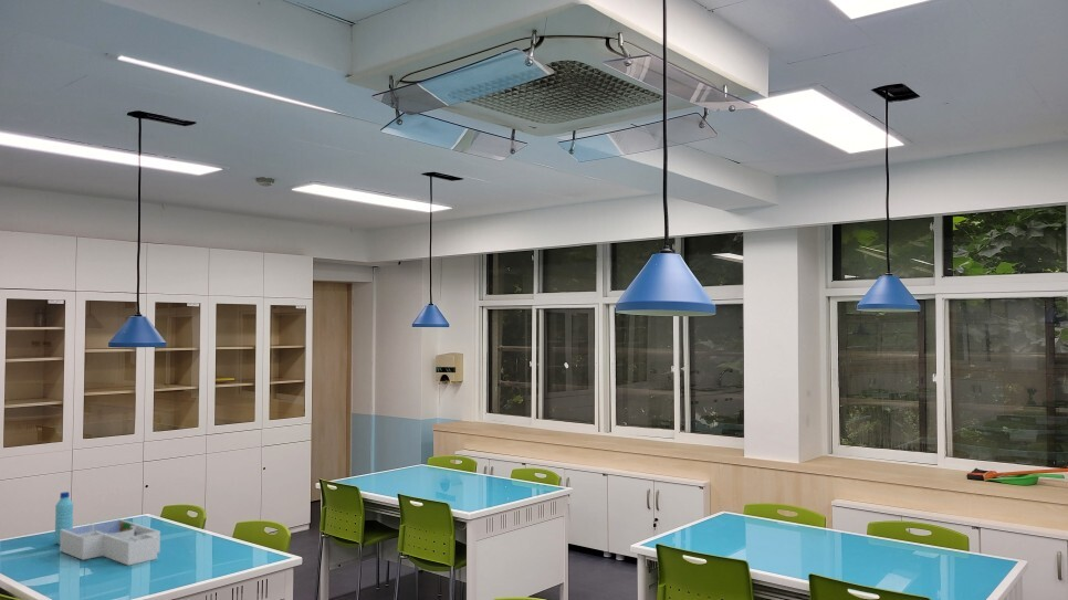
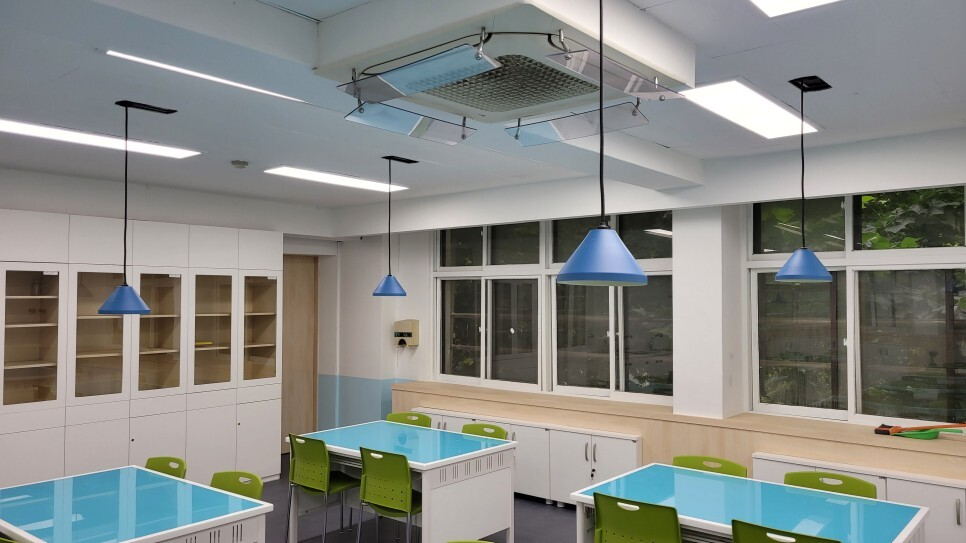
- water bottle (64, 517)
- desk organizer (114, 543)
